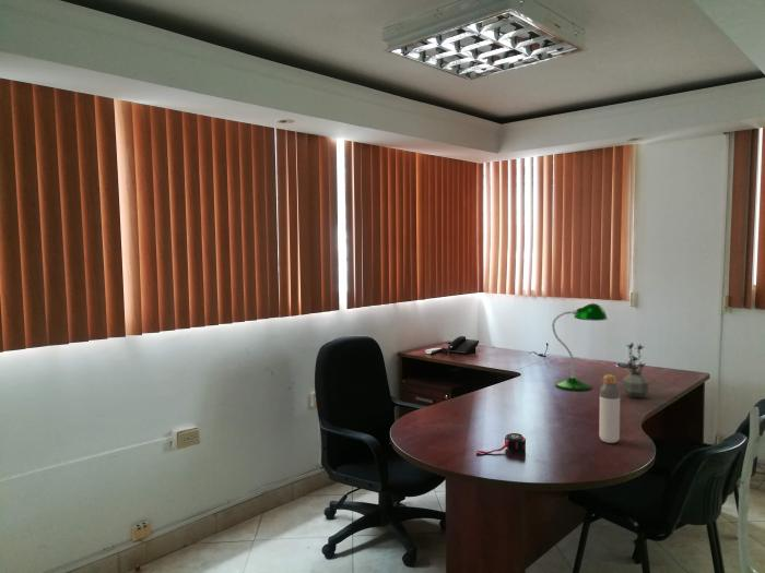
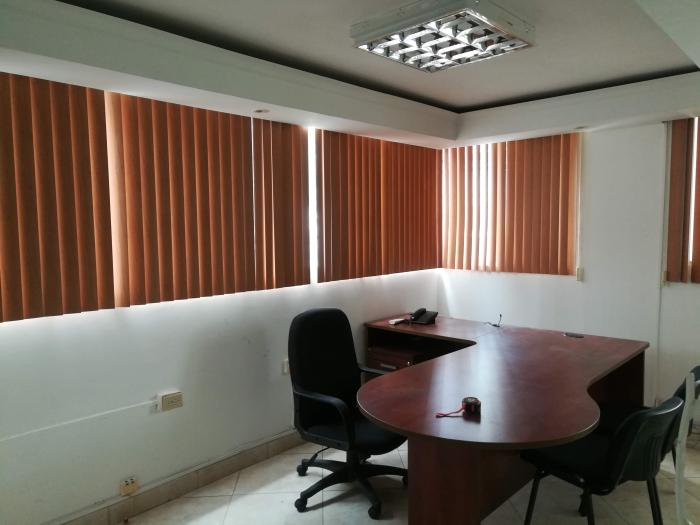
- bottle (609, 408)
- desk lamp (569, 350)
- potted plant (635, 370)
